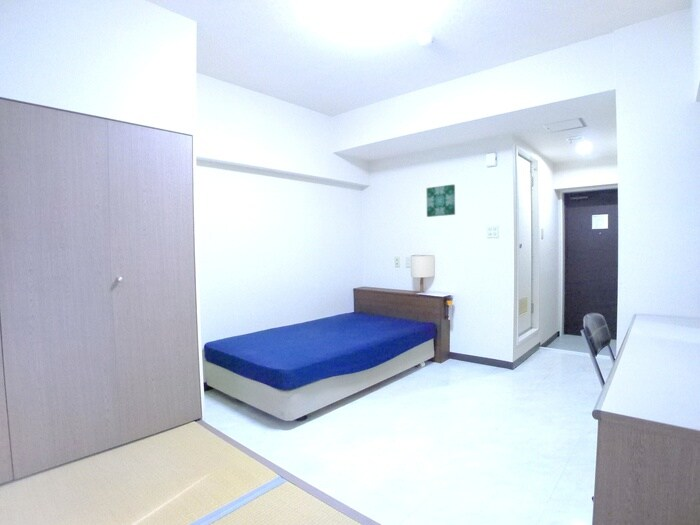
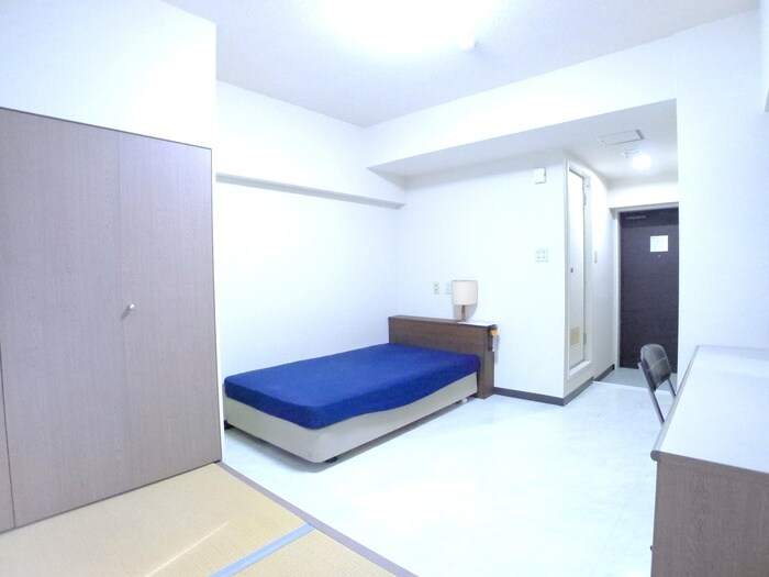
- wall art (440, 201)
